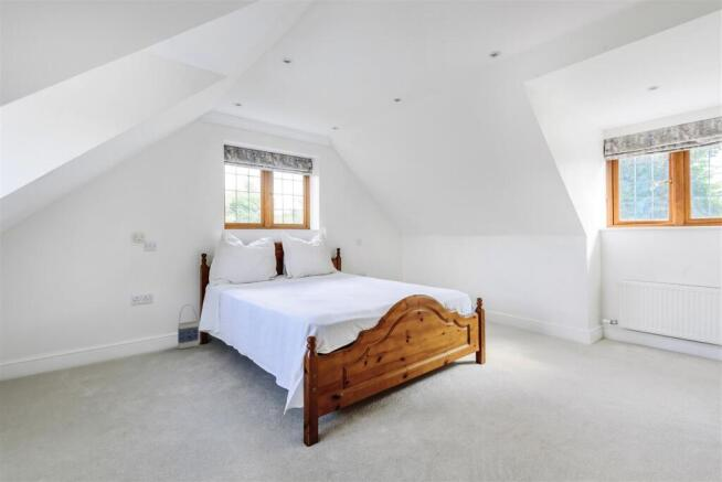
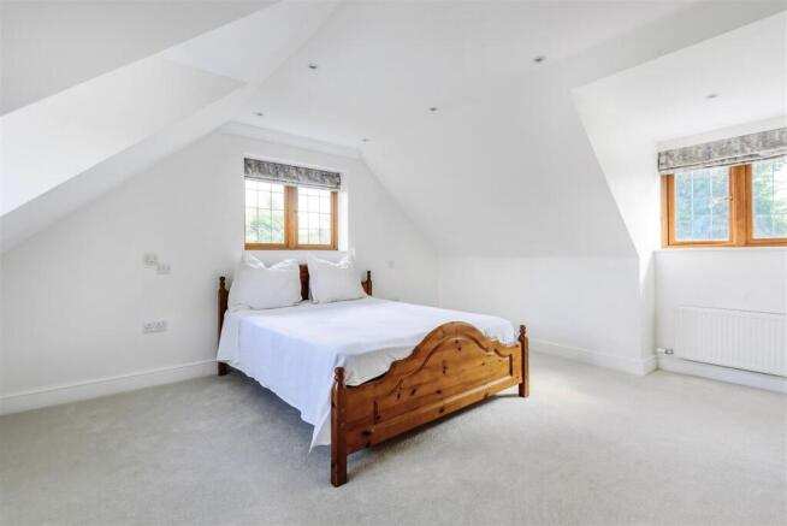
- bag (188, 324)
